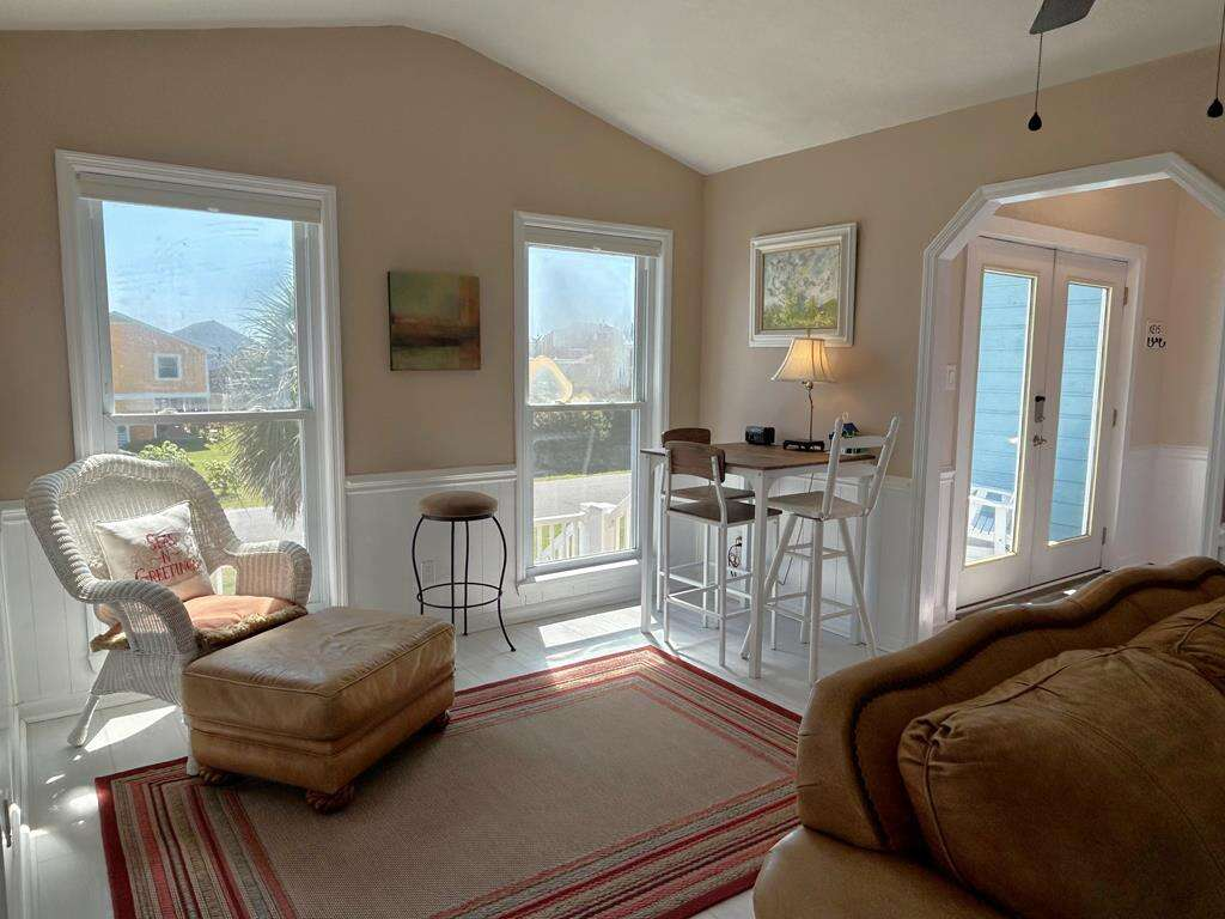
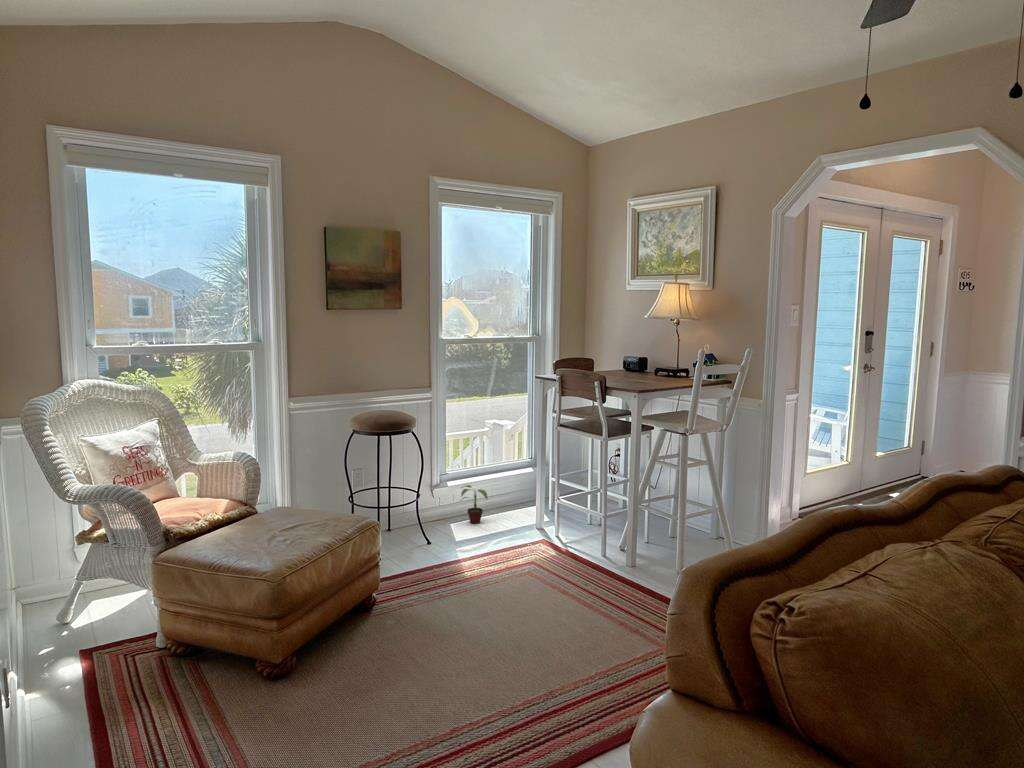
+ potted plant (473, 503)
